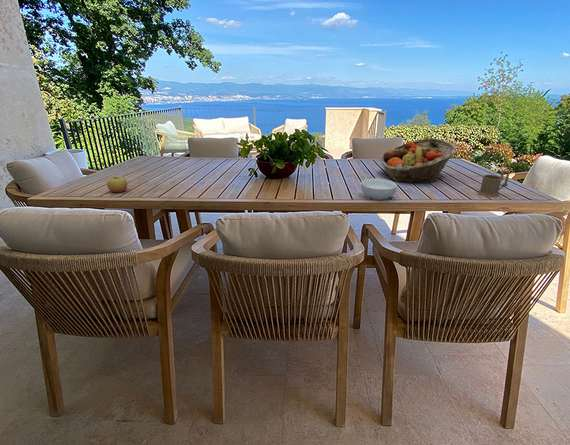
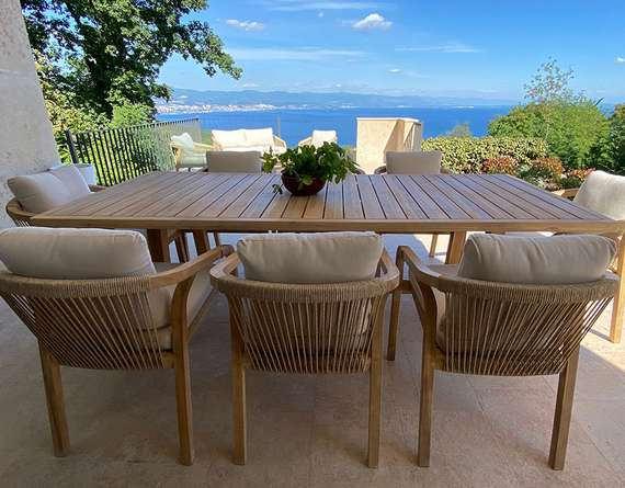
- cereal bowl (378, 190)
- mug (494, 182)
- fruit basket (415, 159)
- apple (117, 183)
